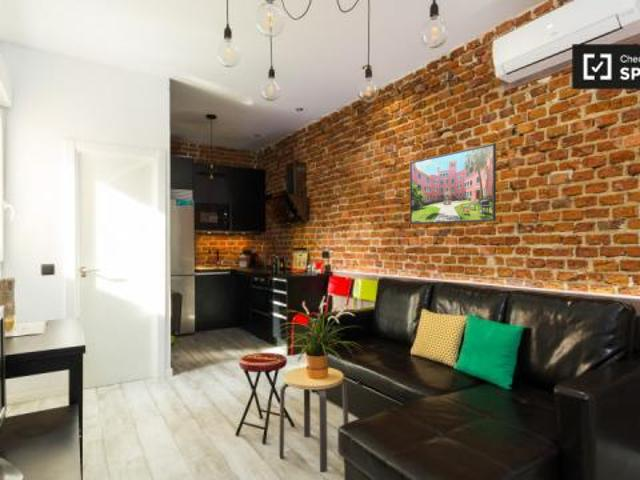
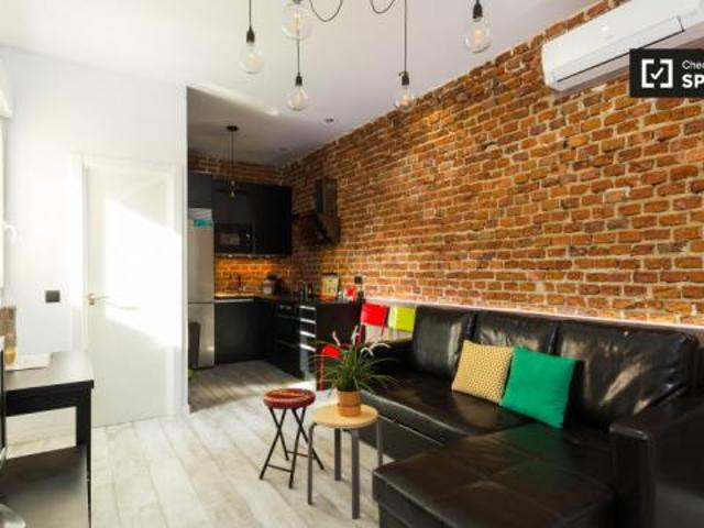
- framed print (448, 188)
